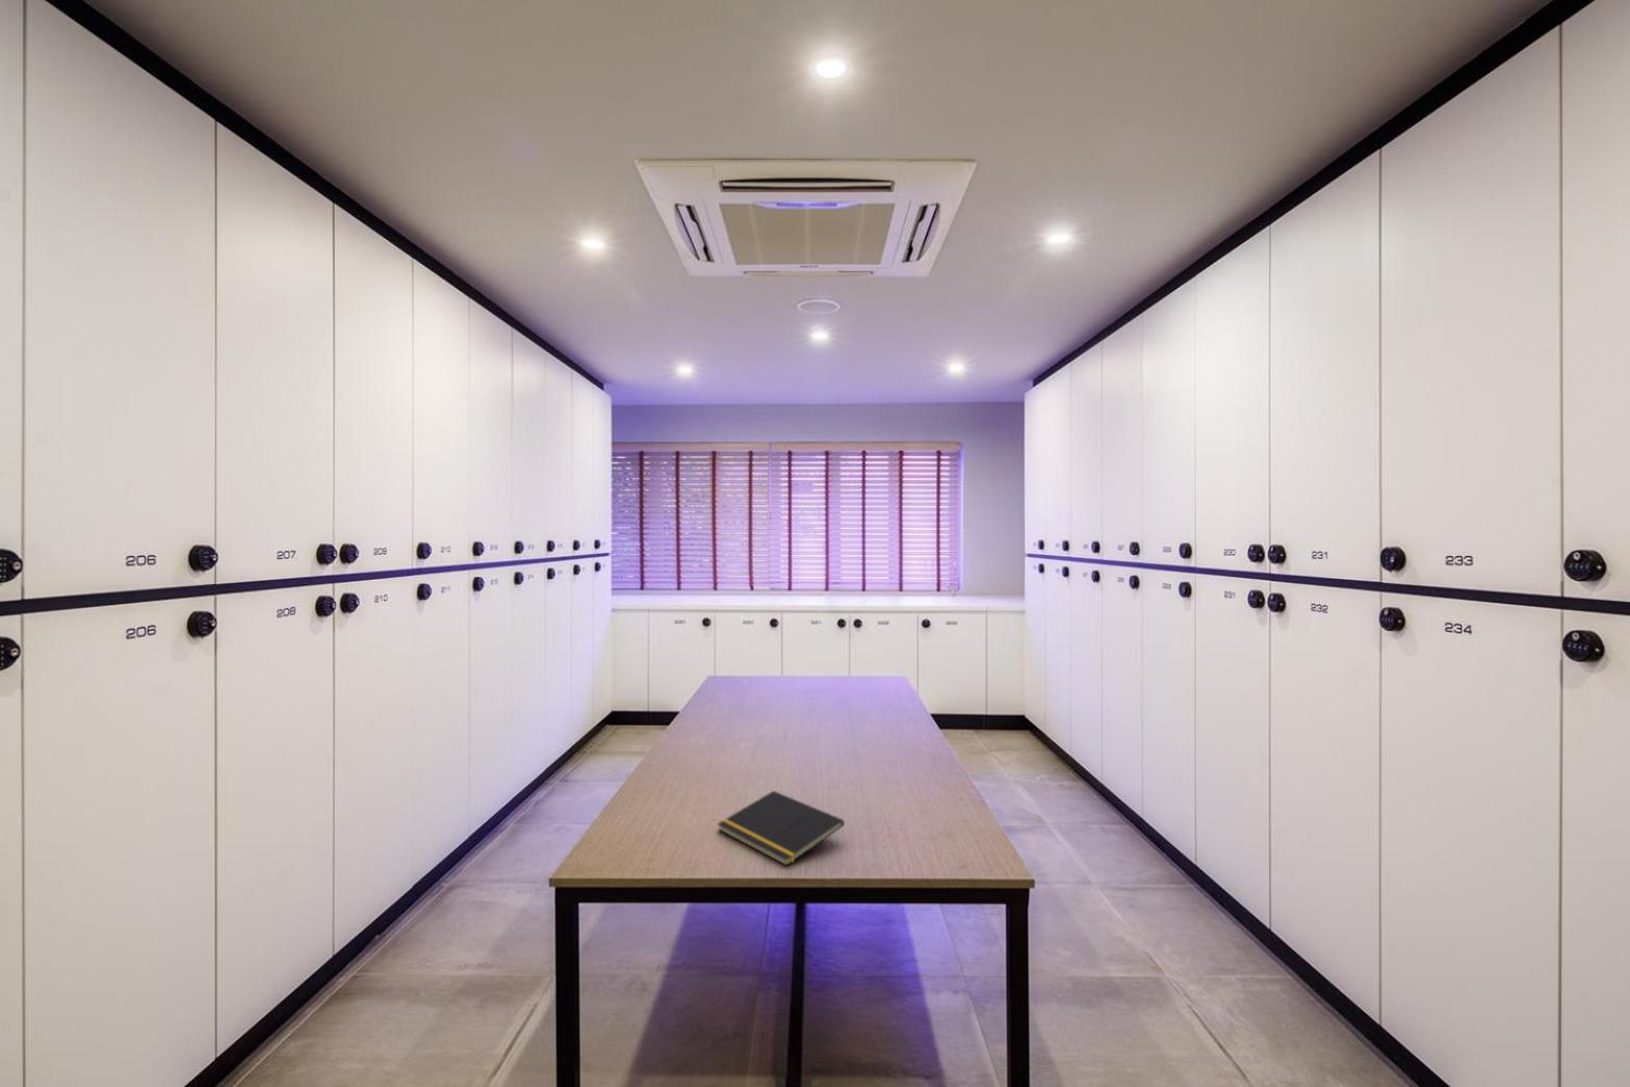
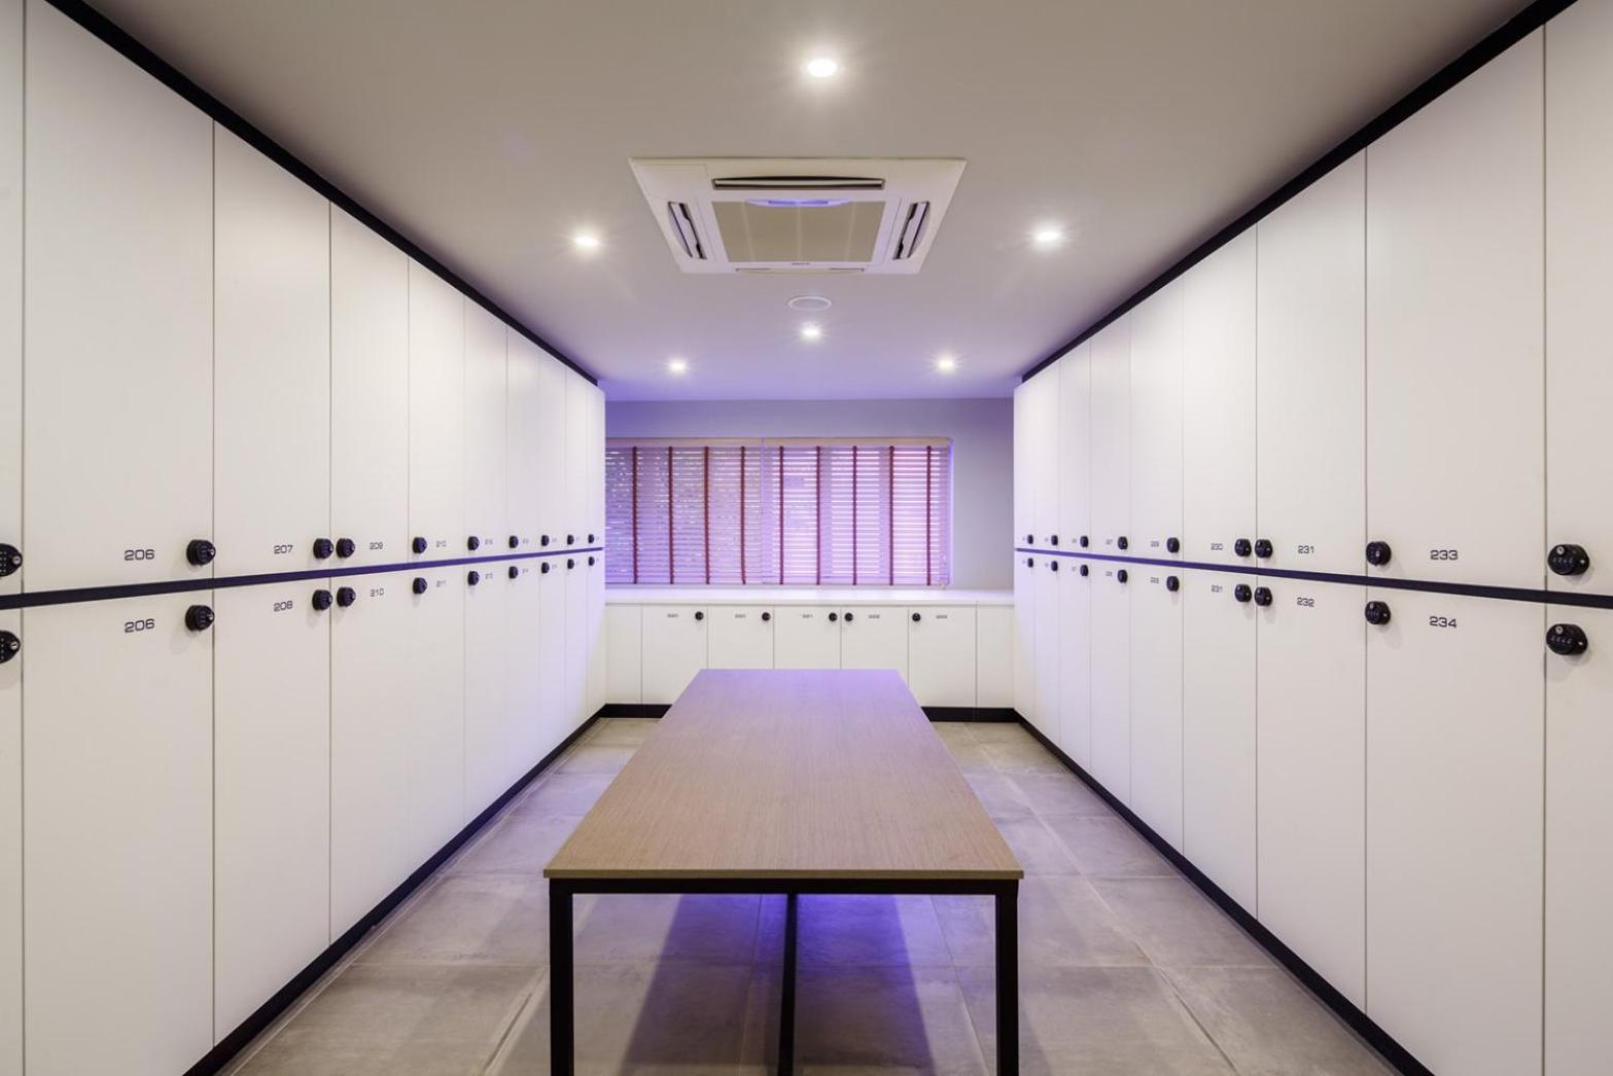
- notepad (779, 824)
